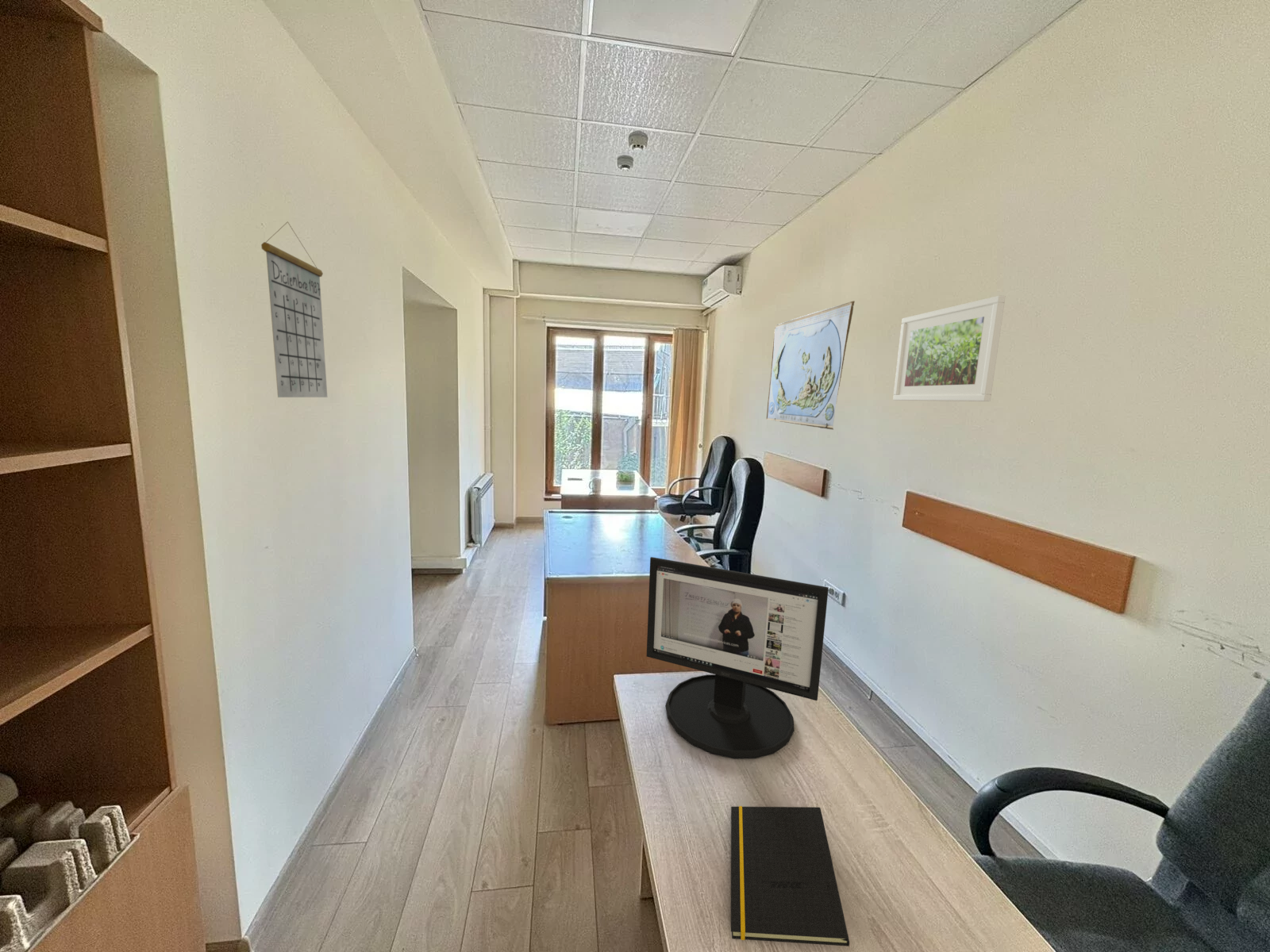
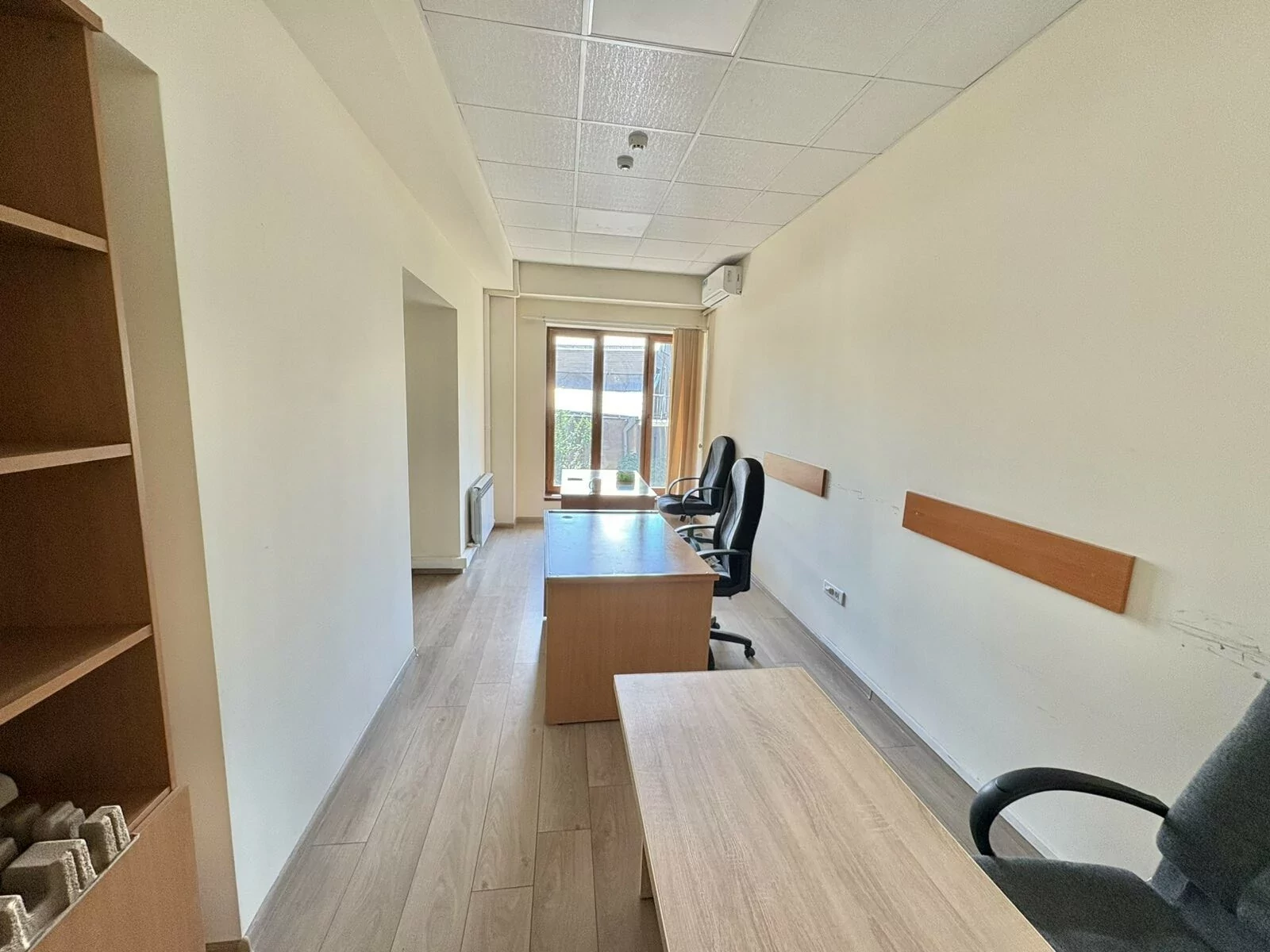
- world map (802, 370)
- calendar (298, 312)
- notepad (780, 866)
- computer monitor (725, 640)
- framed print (941, 355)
